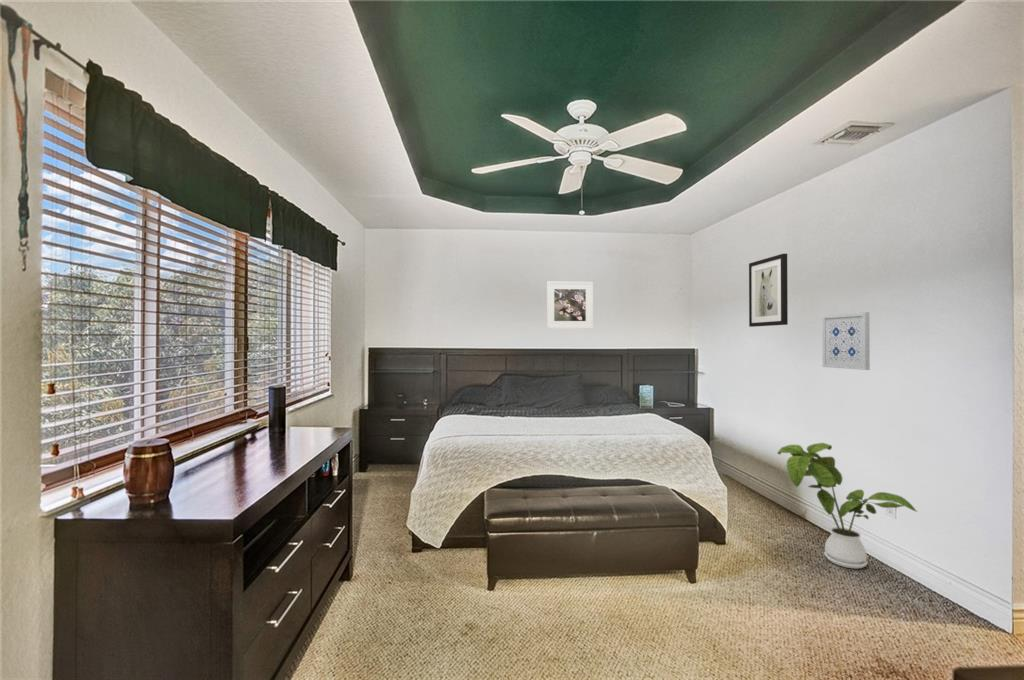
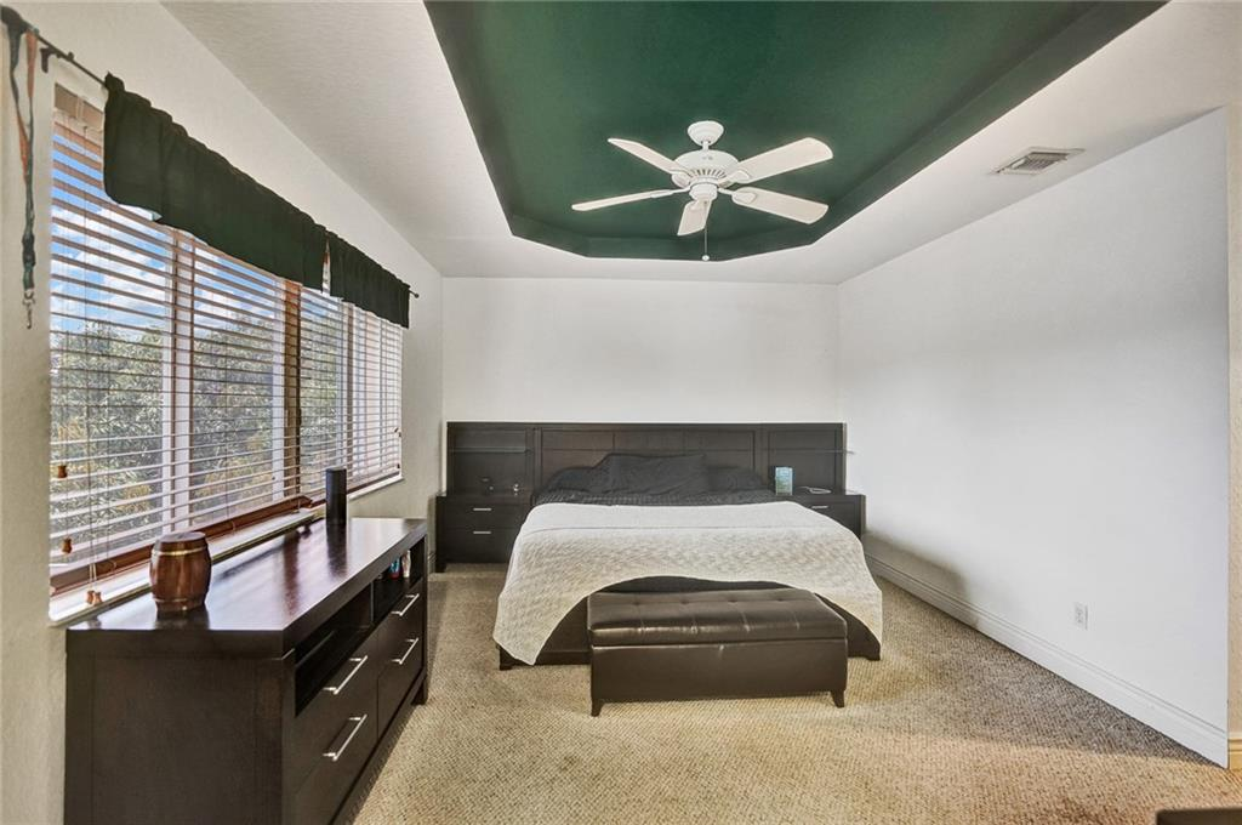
- wall art (844, 341)
- house plant (830, 504)
- wall art (767, 292)
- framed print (569, 305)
